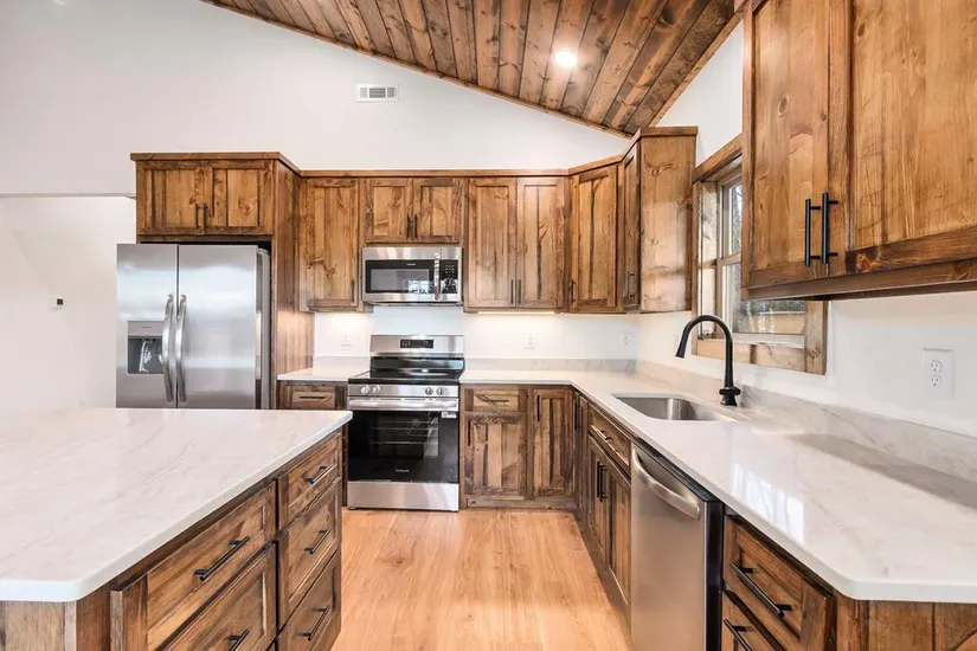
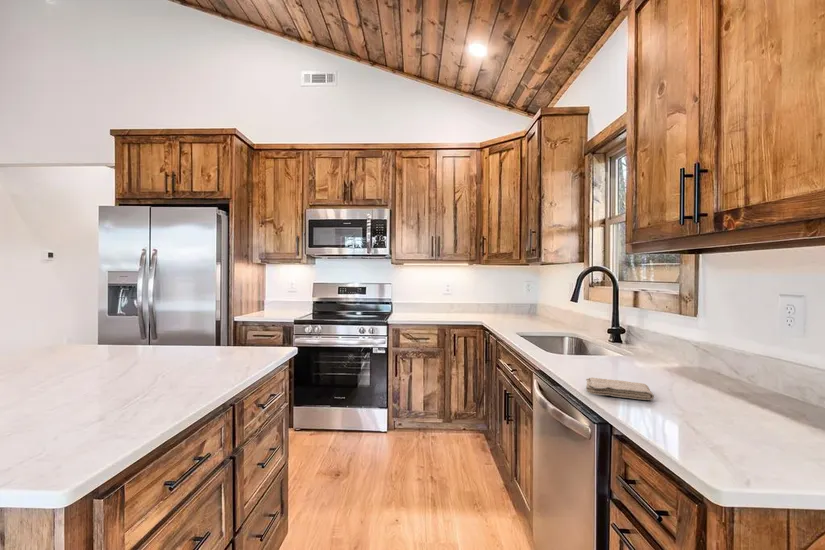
+ washcloth (617, 387)
